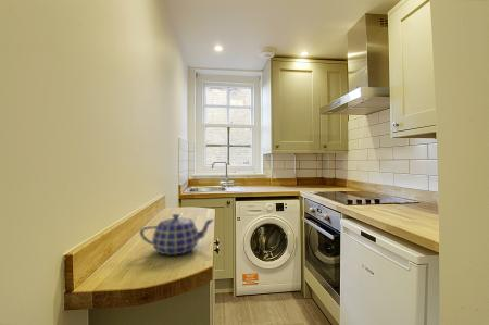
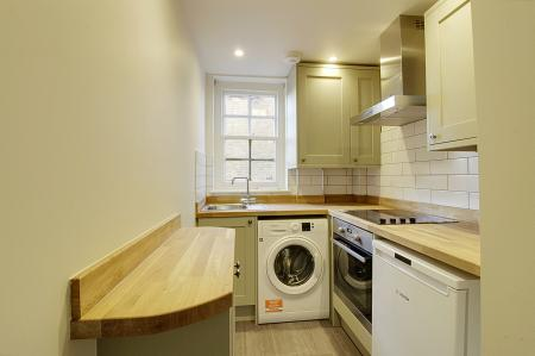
- teapot (178, 232)
